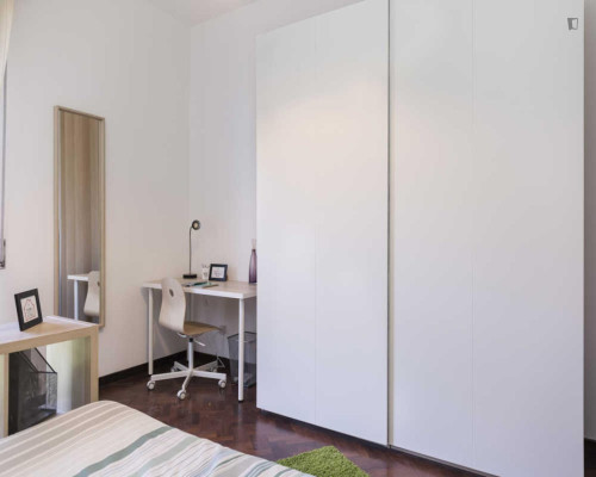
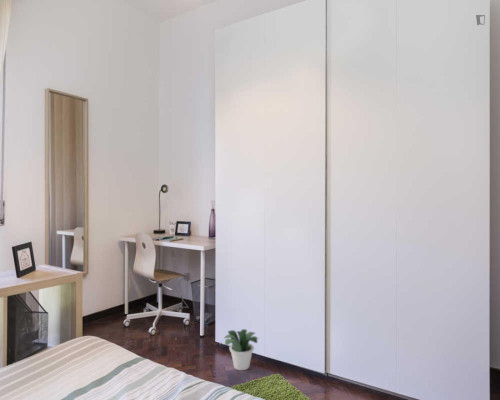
+ potted plant (240, 350)
